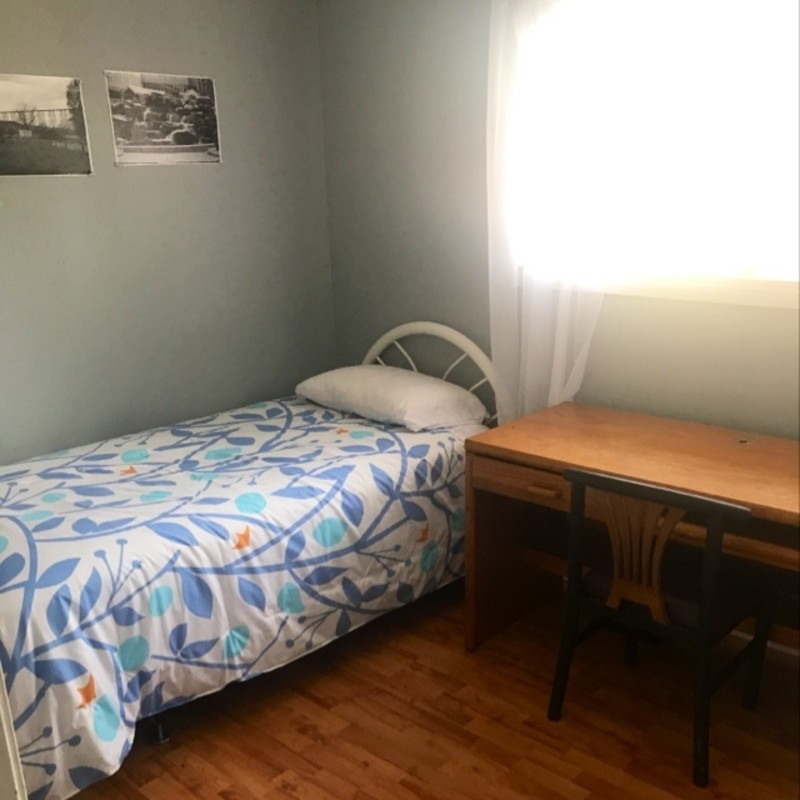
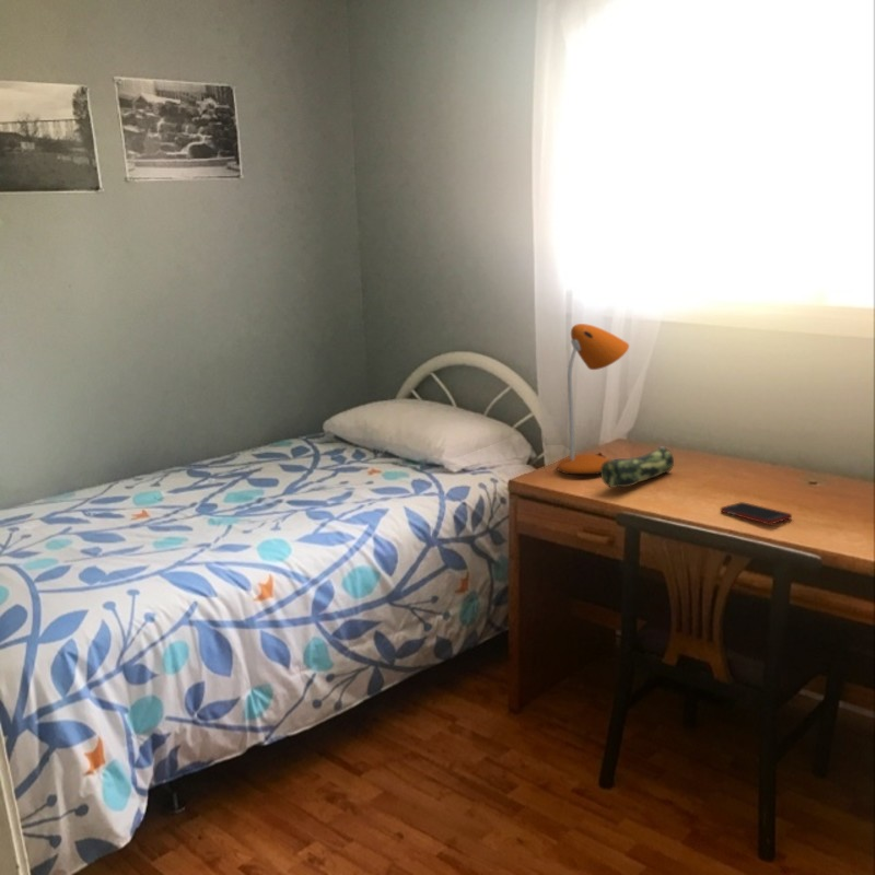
+ desk lamp (572, 400)
+ pencil case (639, 467)
+ cell phone (755, 513)
